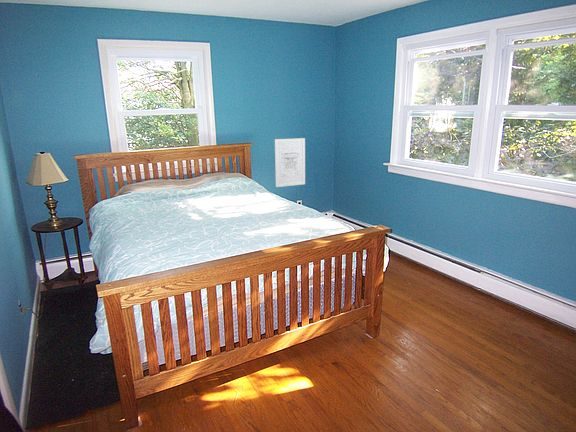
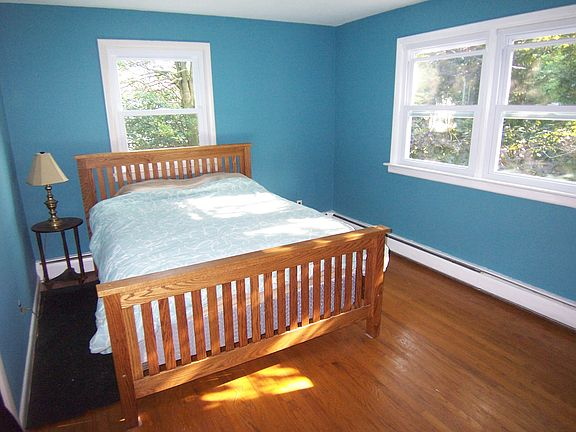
- wall art (290, 162)
